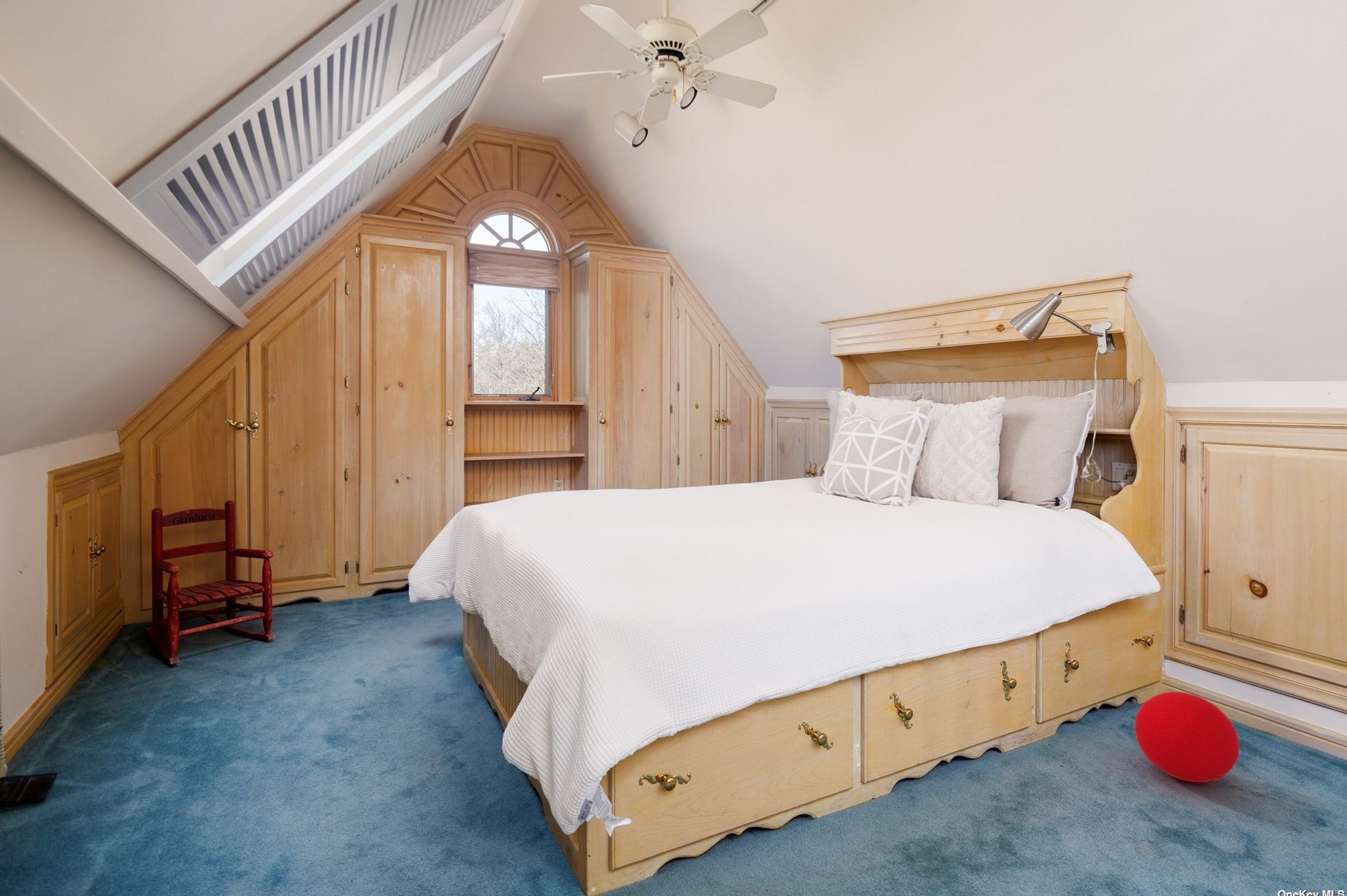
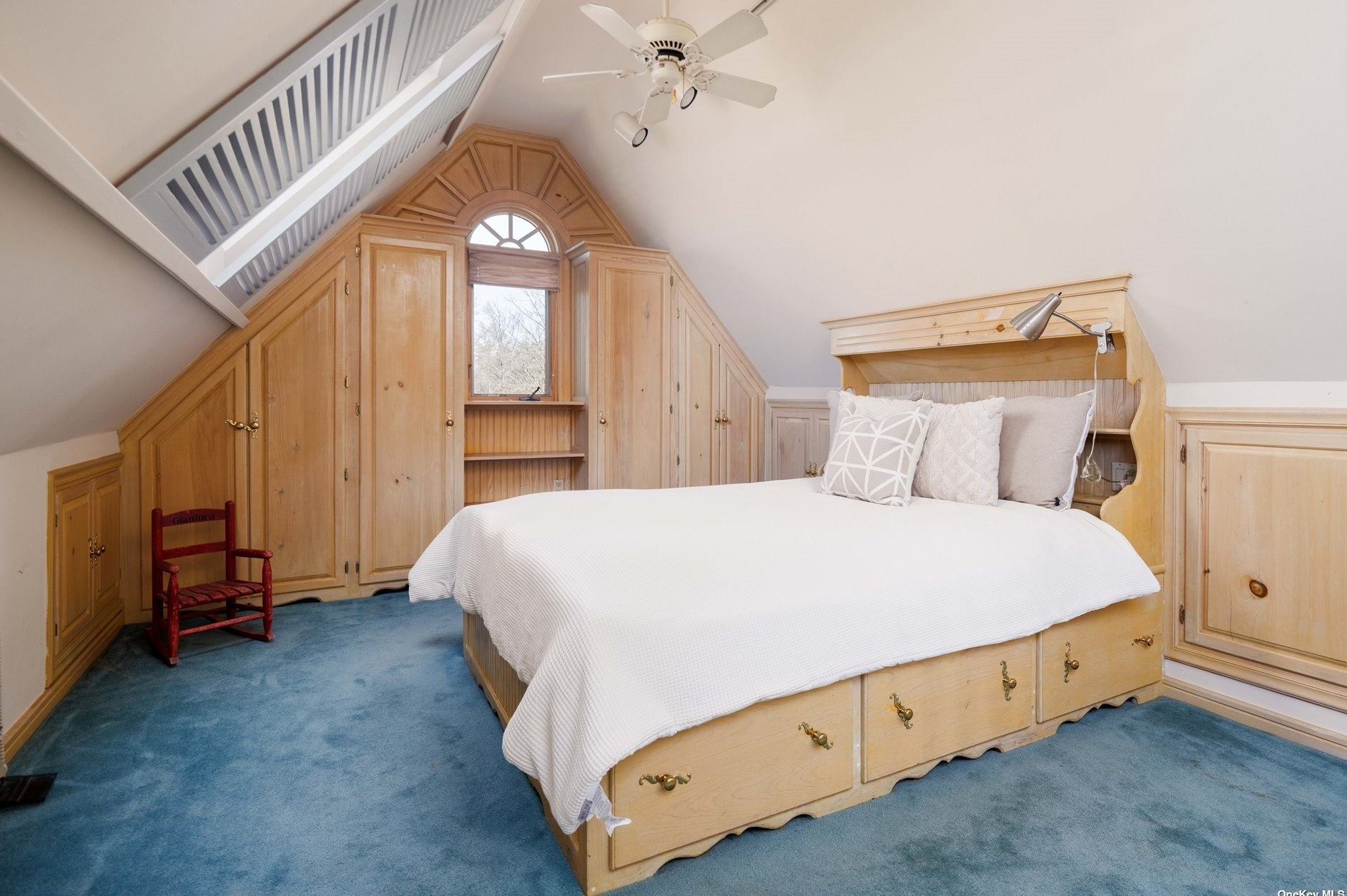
- ball (1185, 736)
